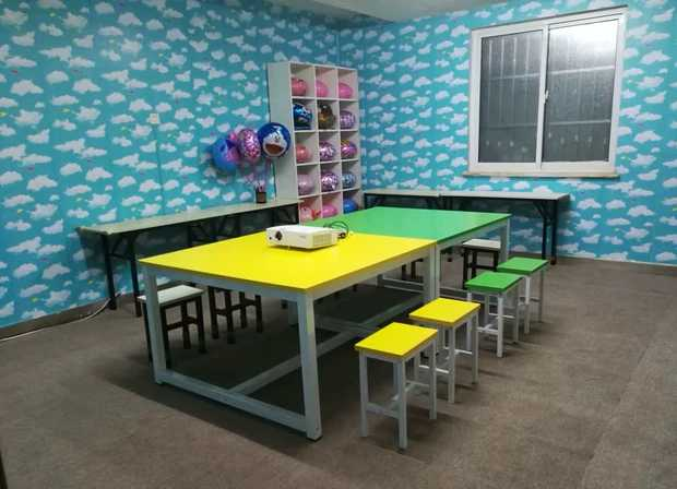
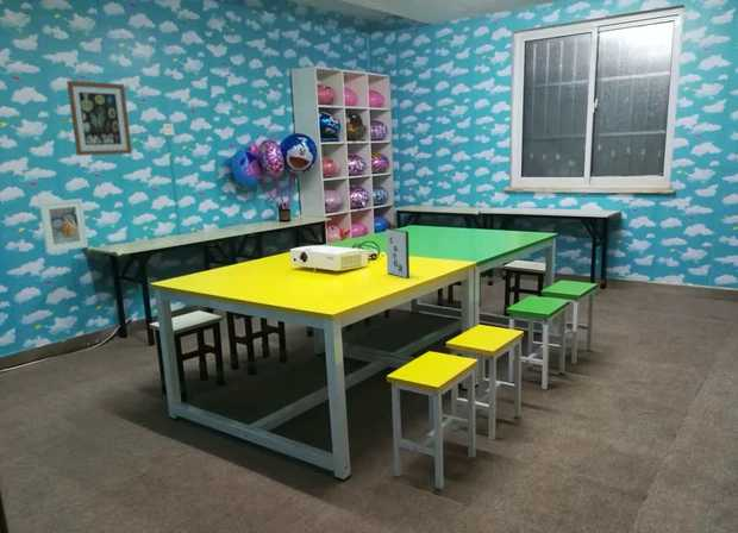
+ book (396, 252)
+ wall art (100, 119)
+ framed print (64, 225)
